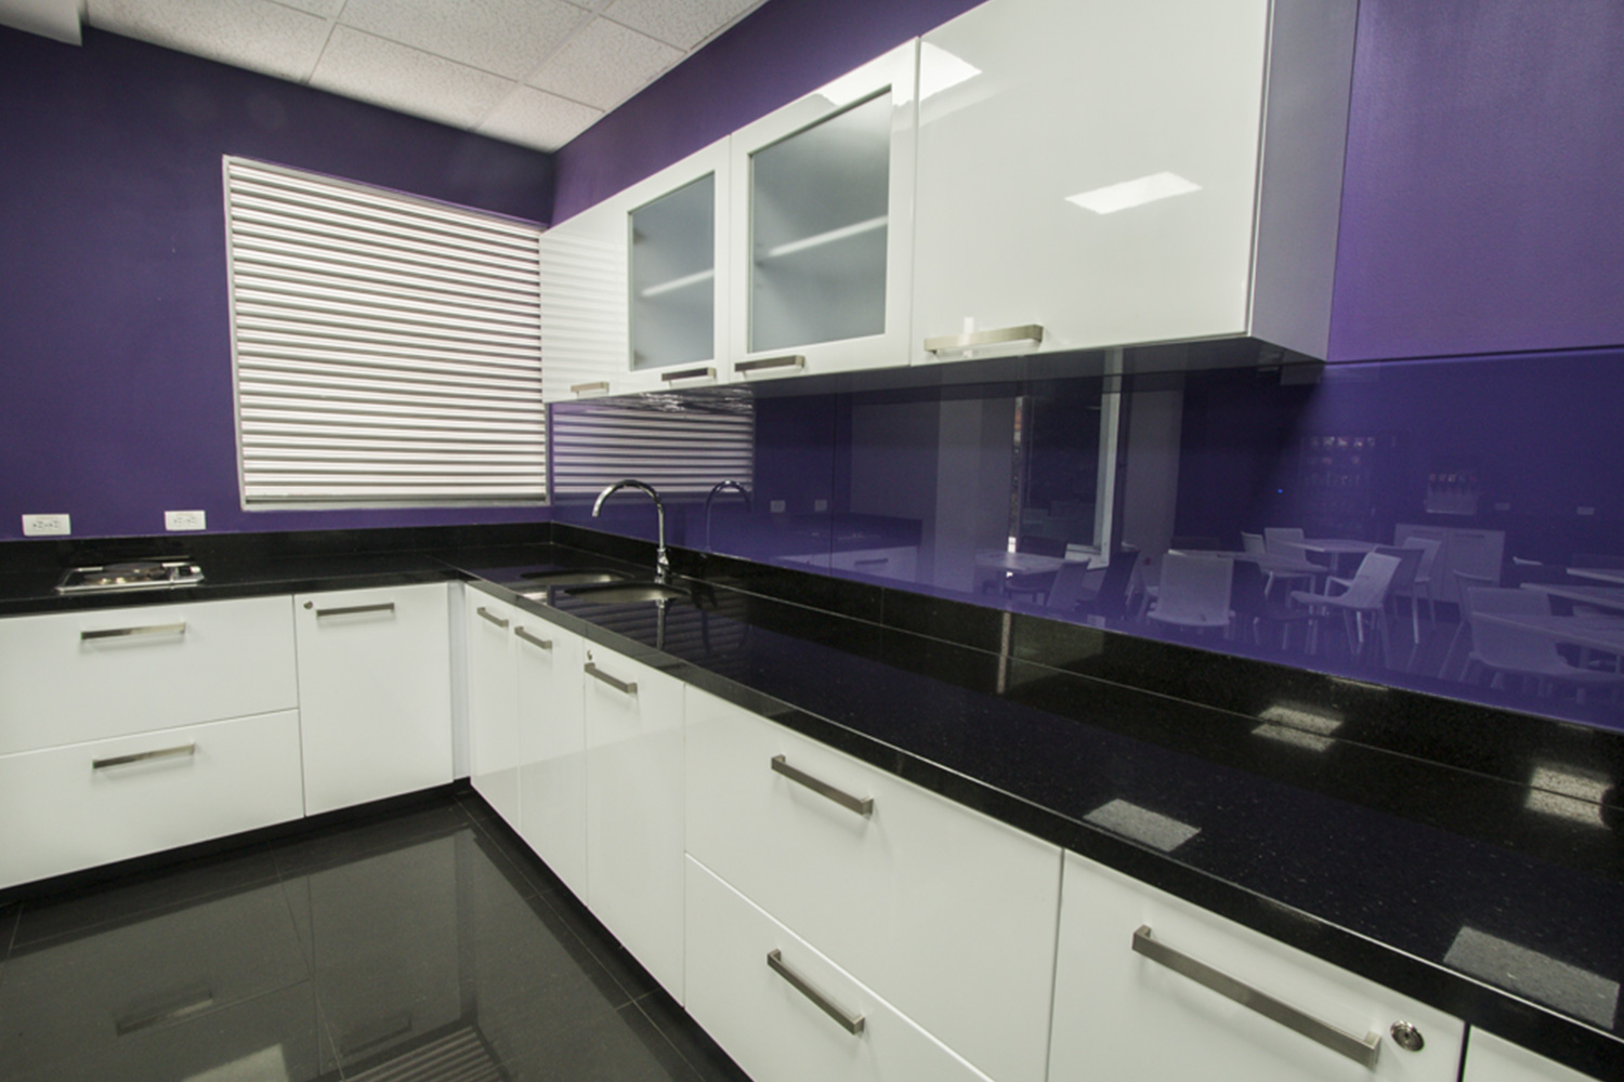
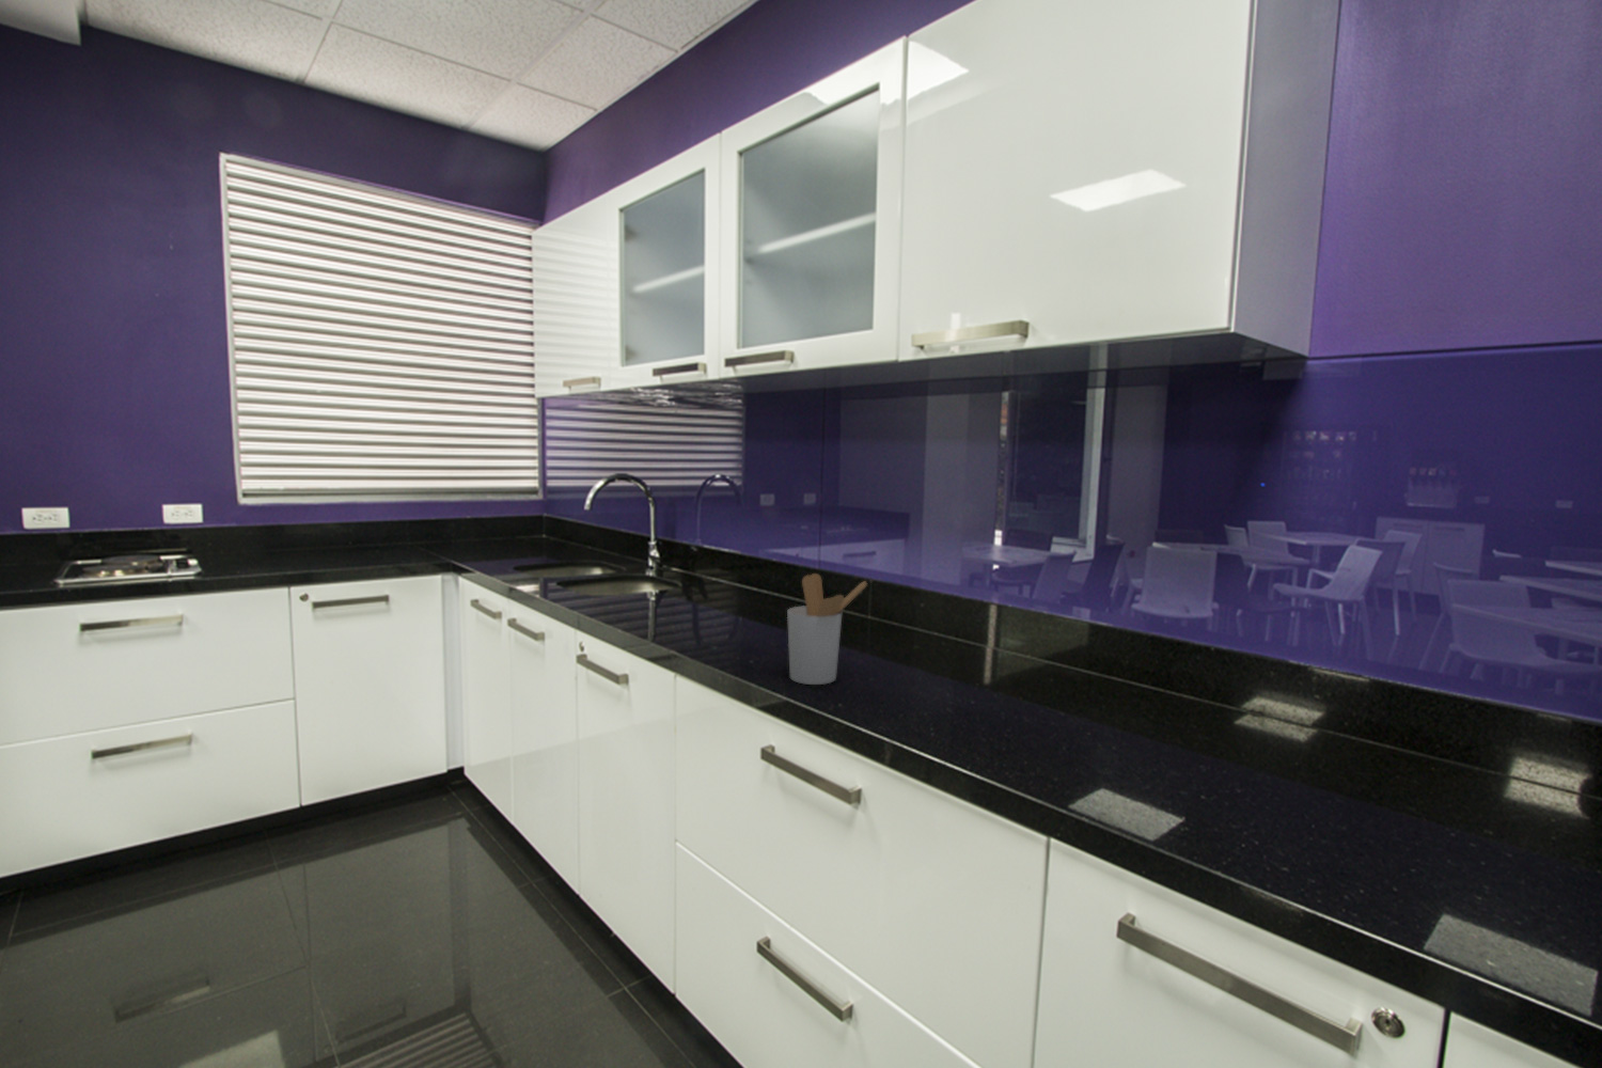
+ utensil holder (827, 628)
